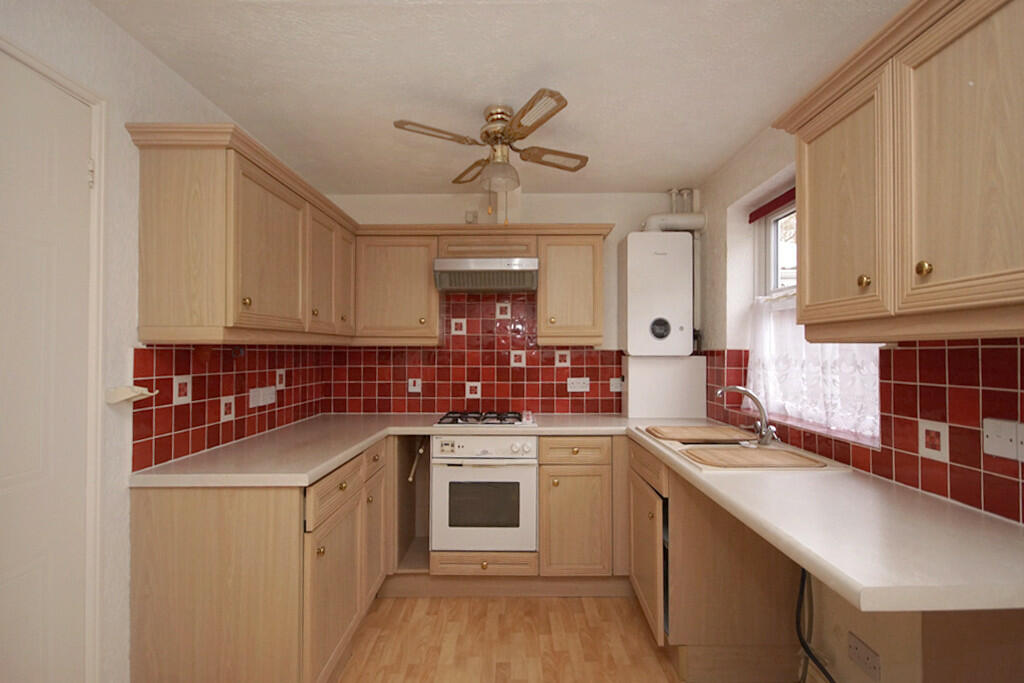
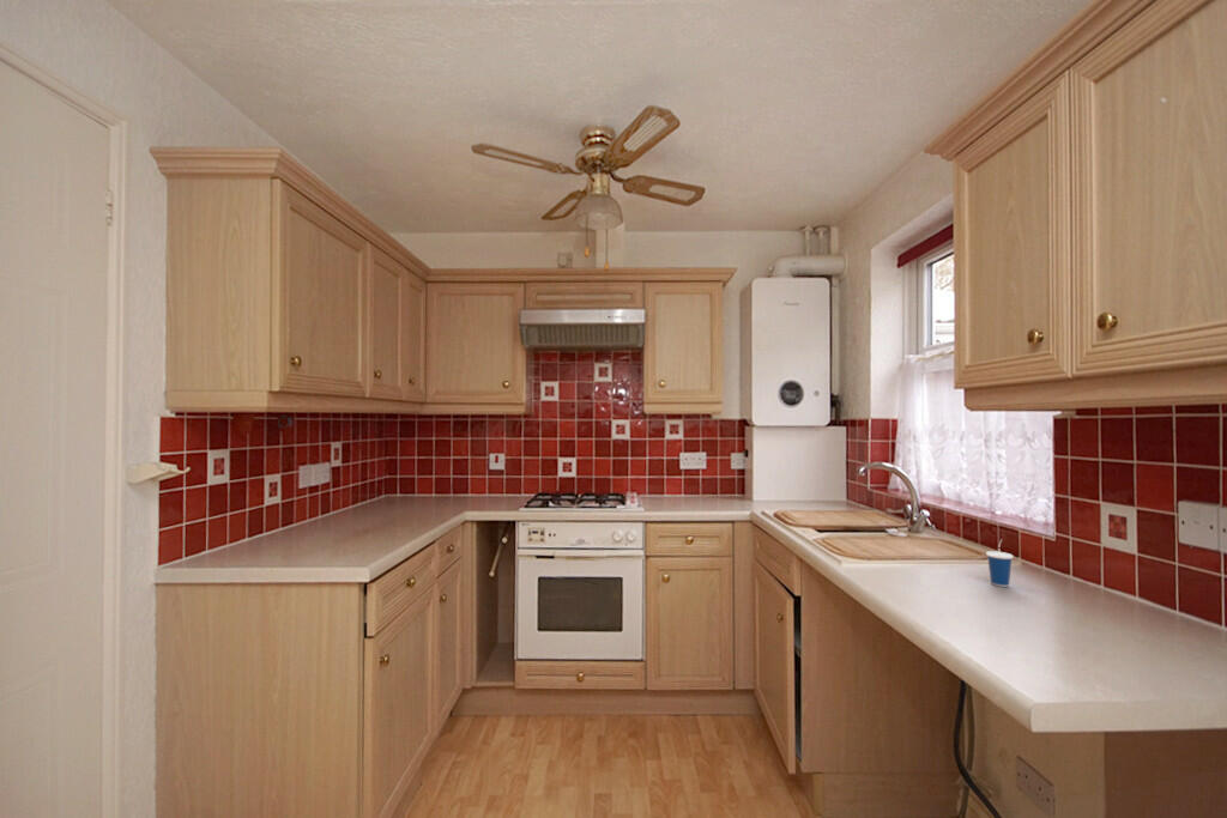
+ cup (999, 561)
